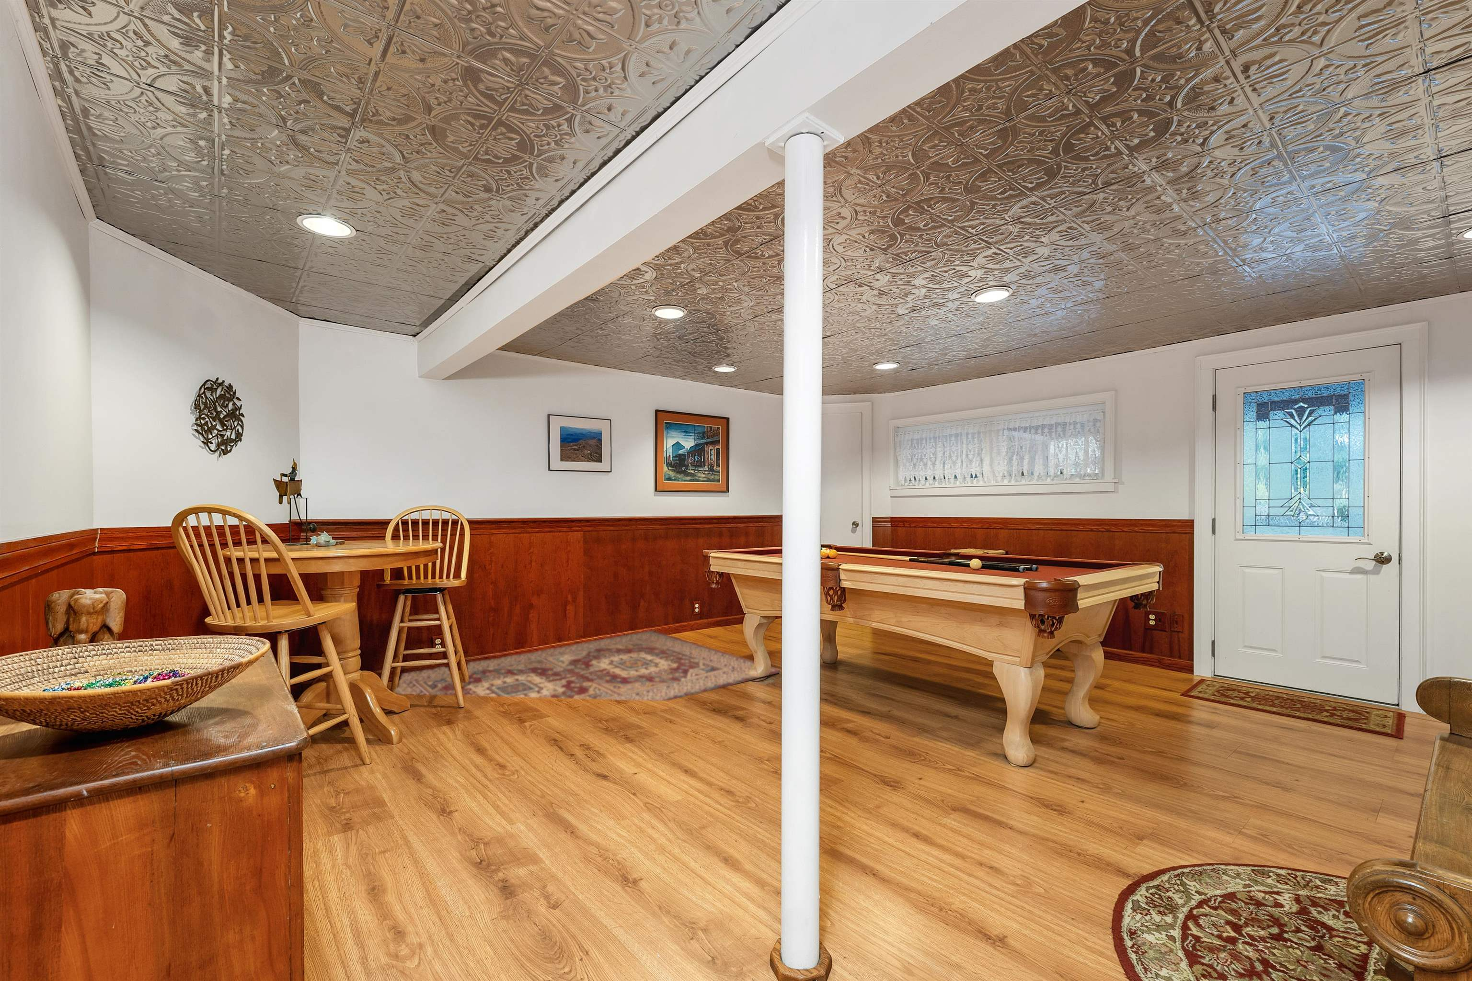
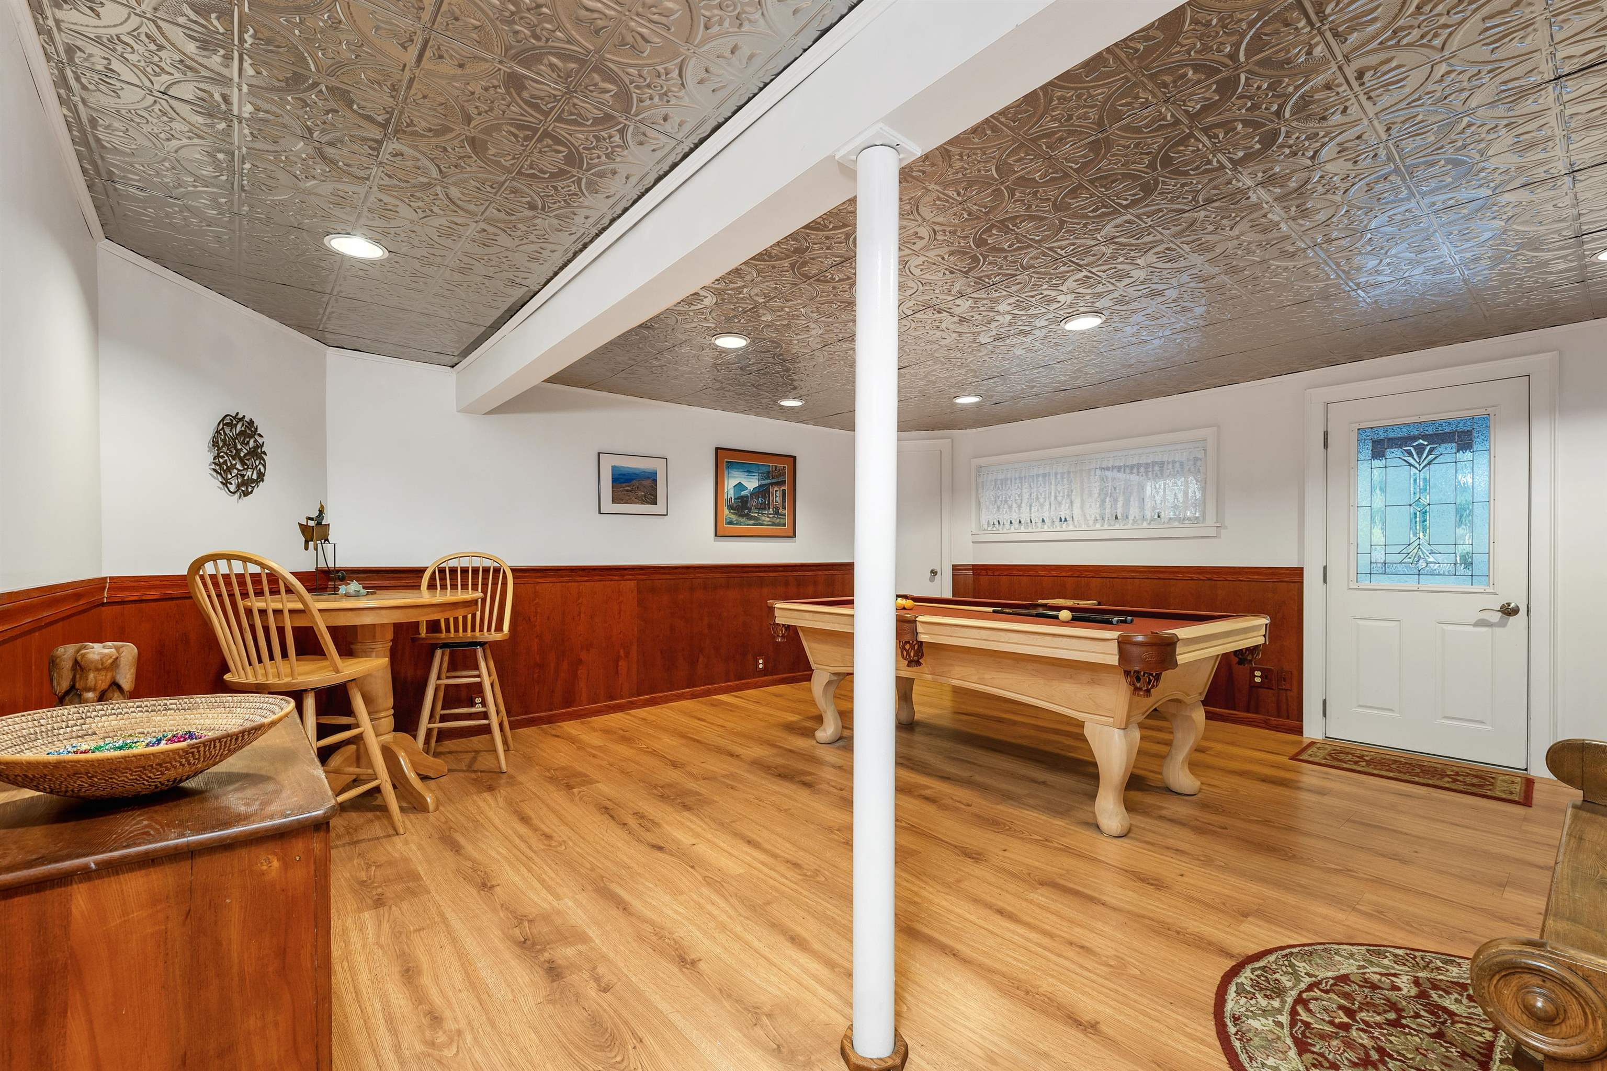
- rug (578, 676)
